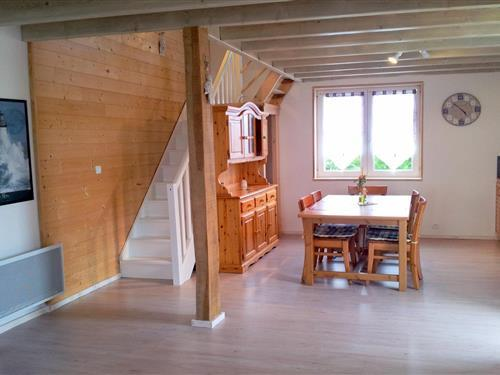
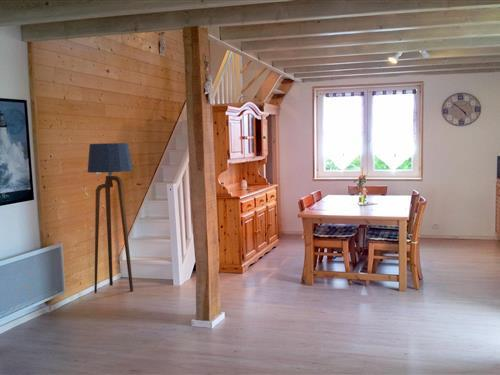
+ floor lamp (110, 217)
